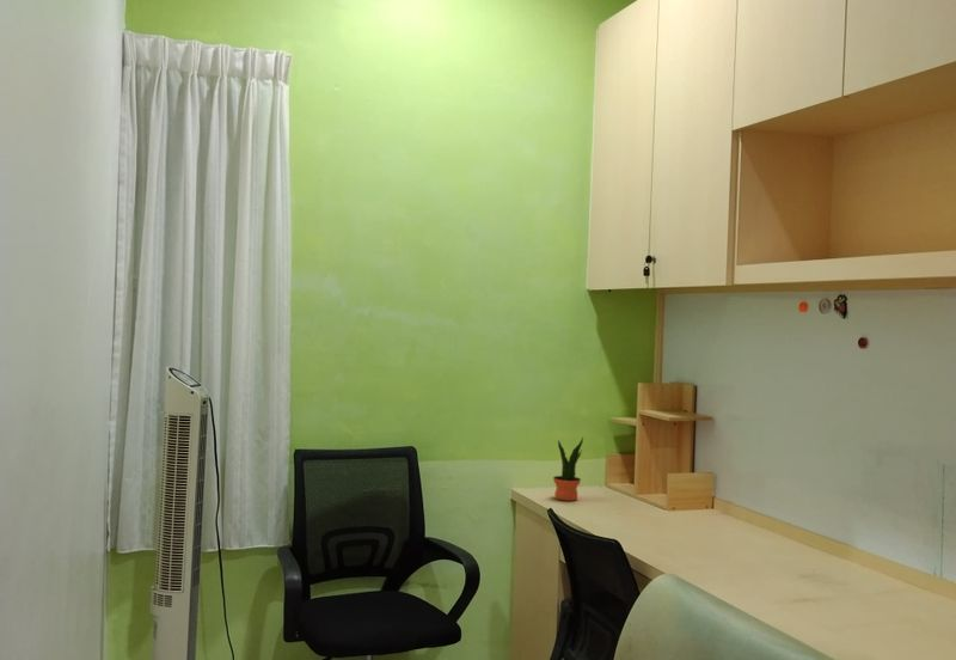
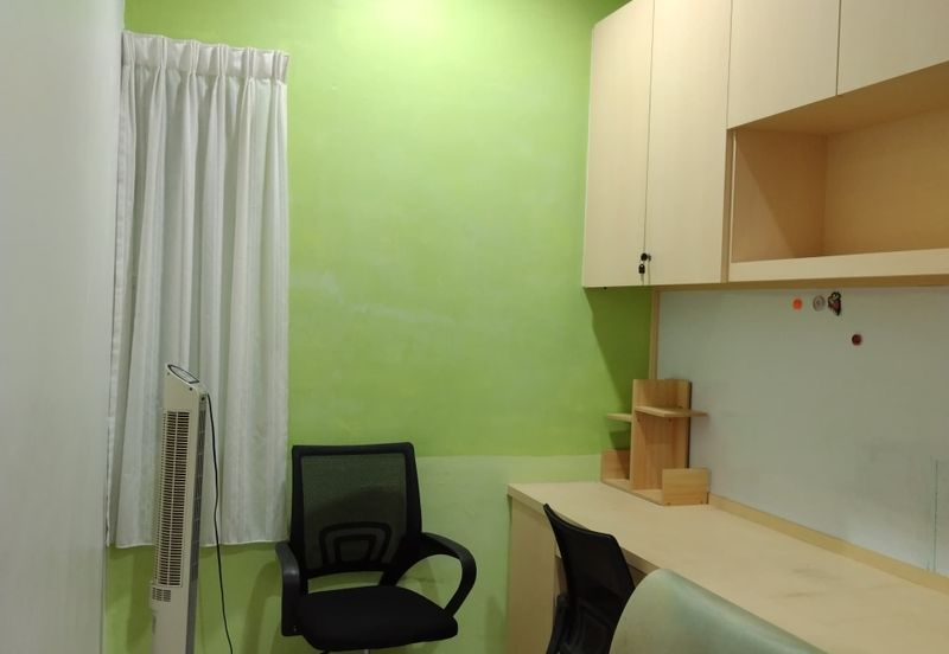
- potted plant (571, 466)
